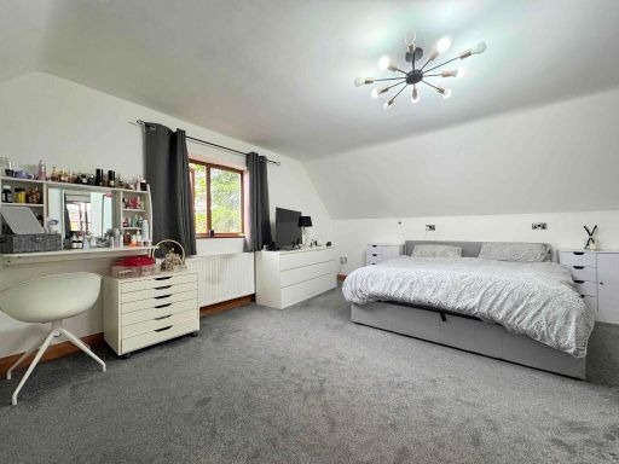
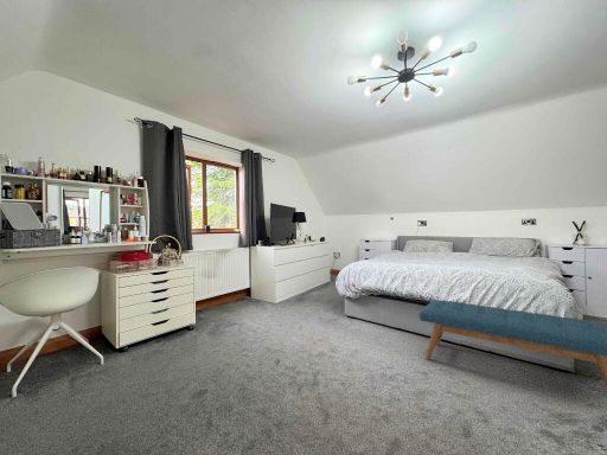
+ bench (507, 342)
